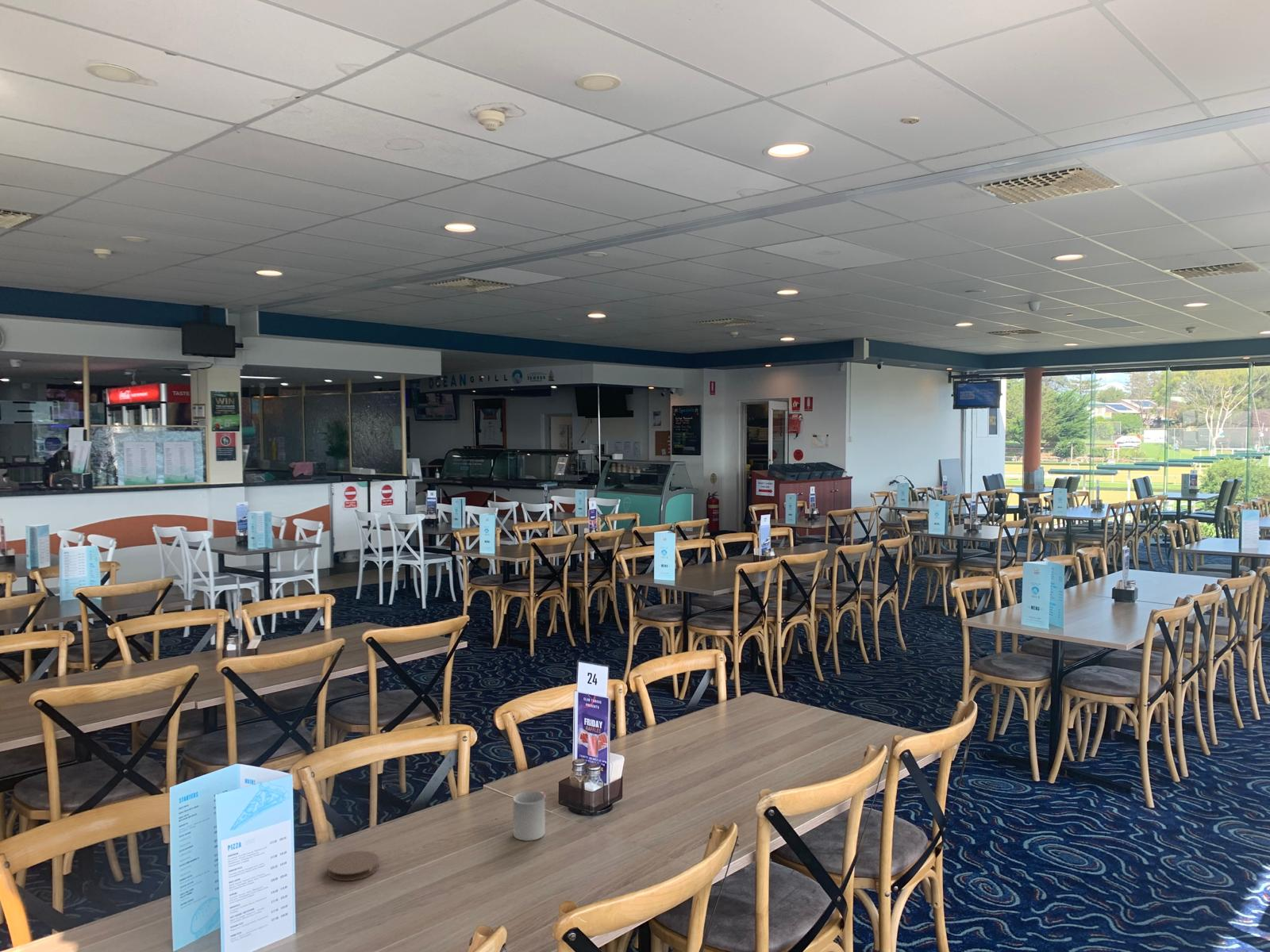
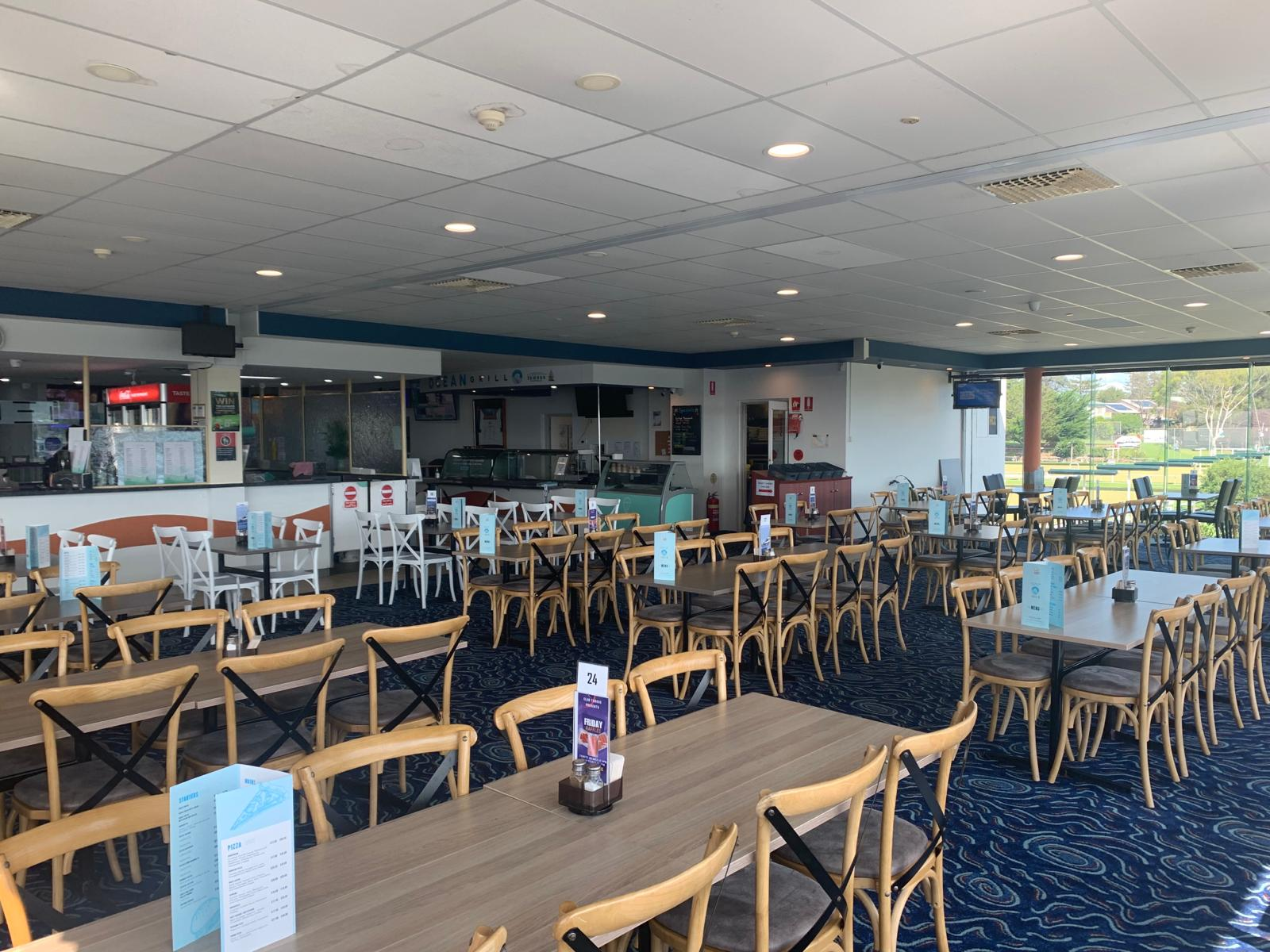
- coaster (353, 865)
- cup (533, 812)
